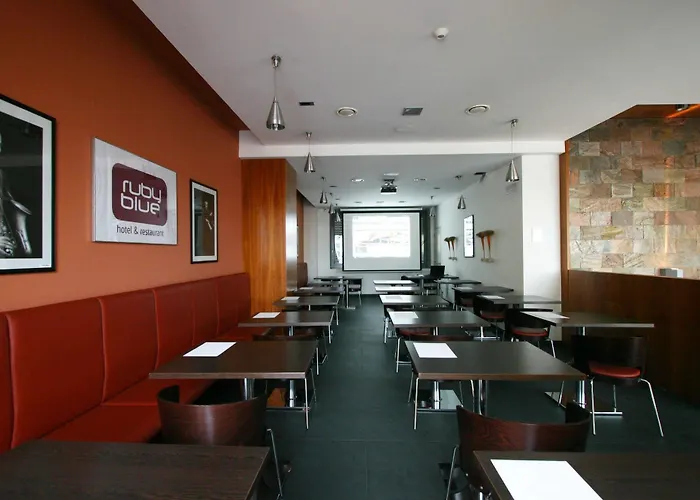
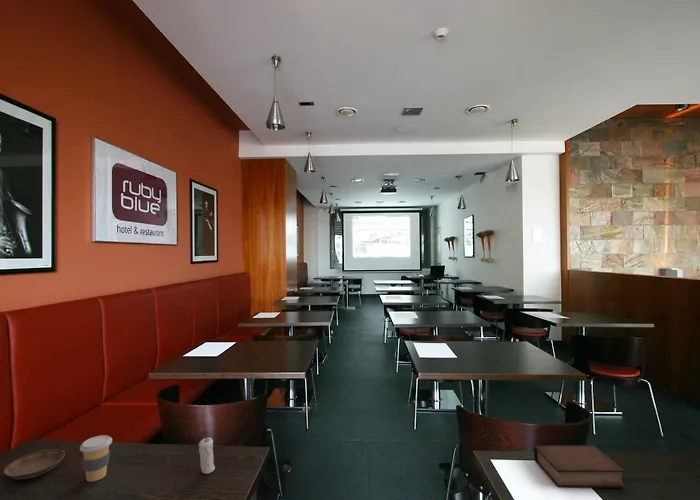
+ book (576, 464)
+ saucer (35, 465)
+ candle (206, 452)
+ coffee cup (96, 458)
